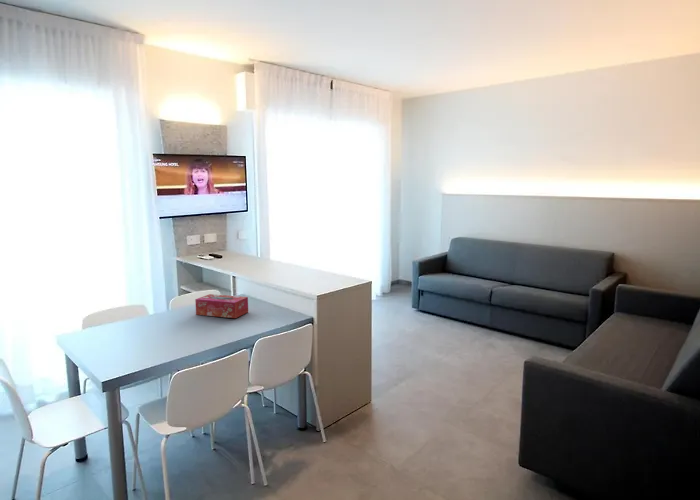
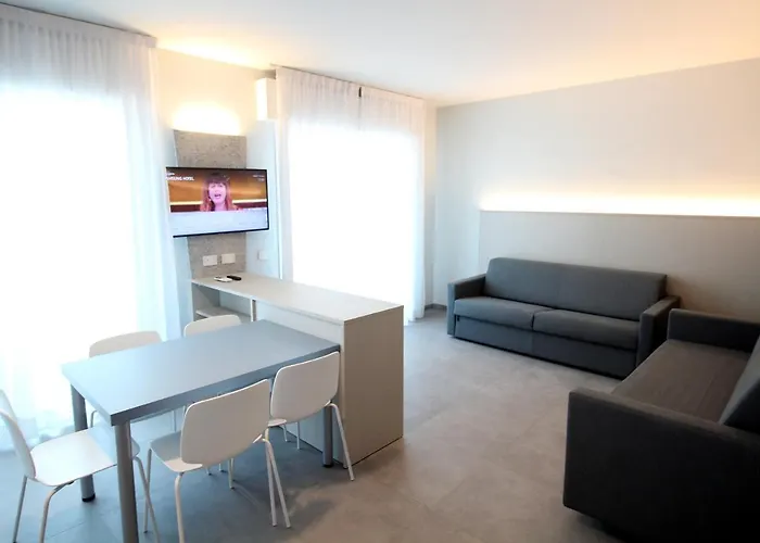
- tissue box (222, 305)
